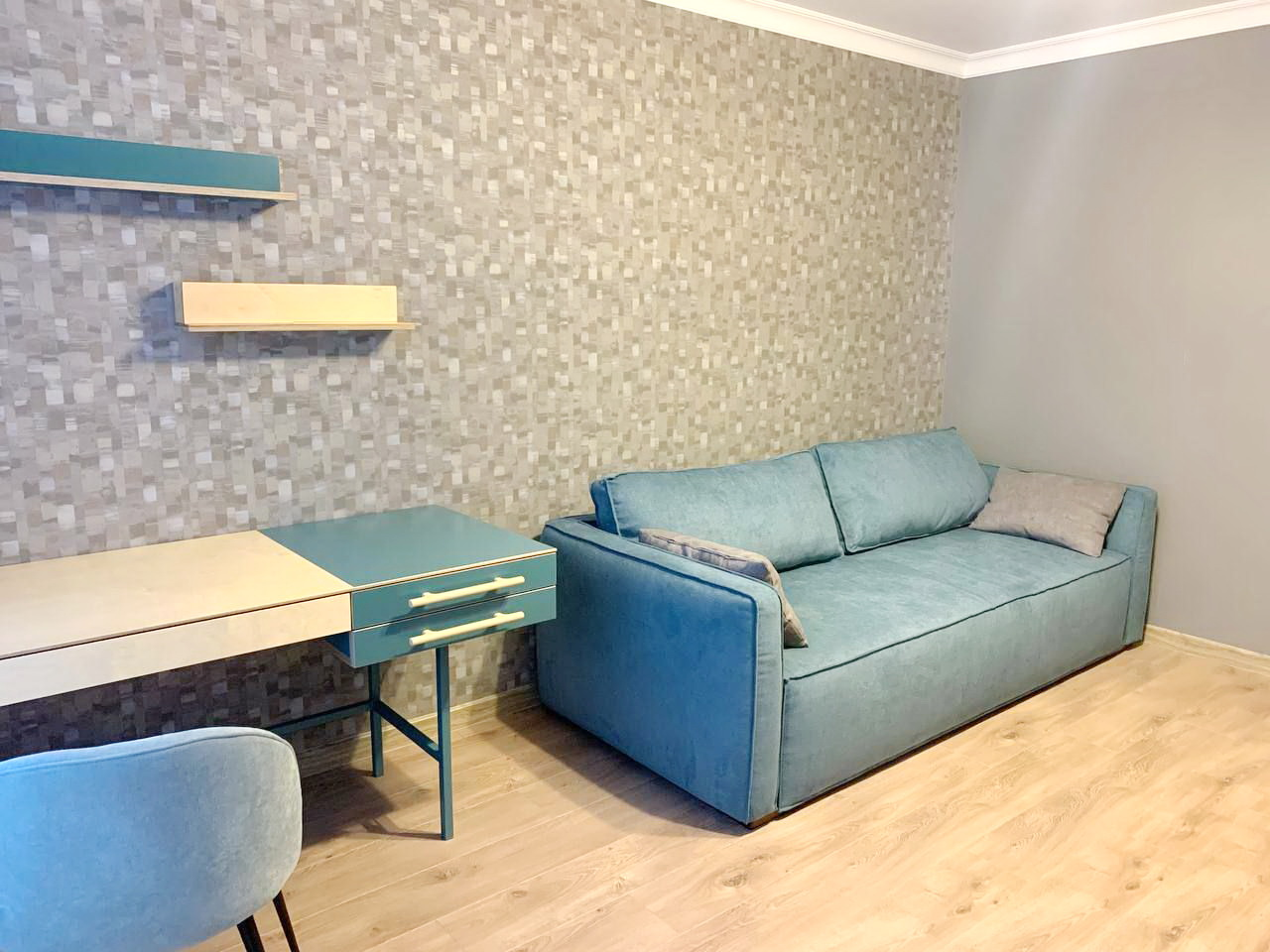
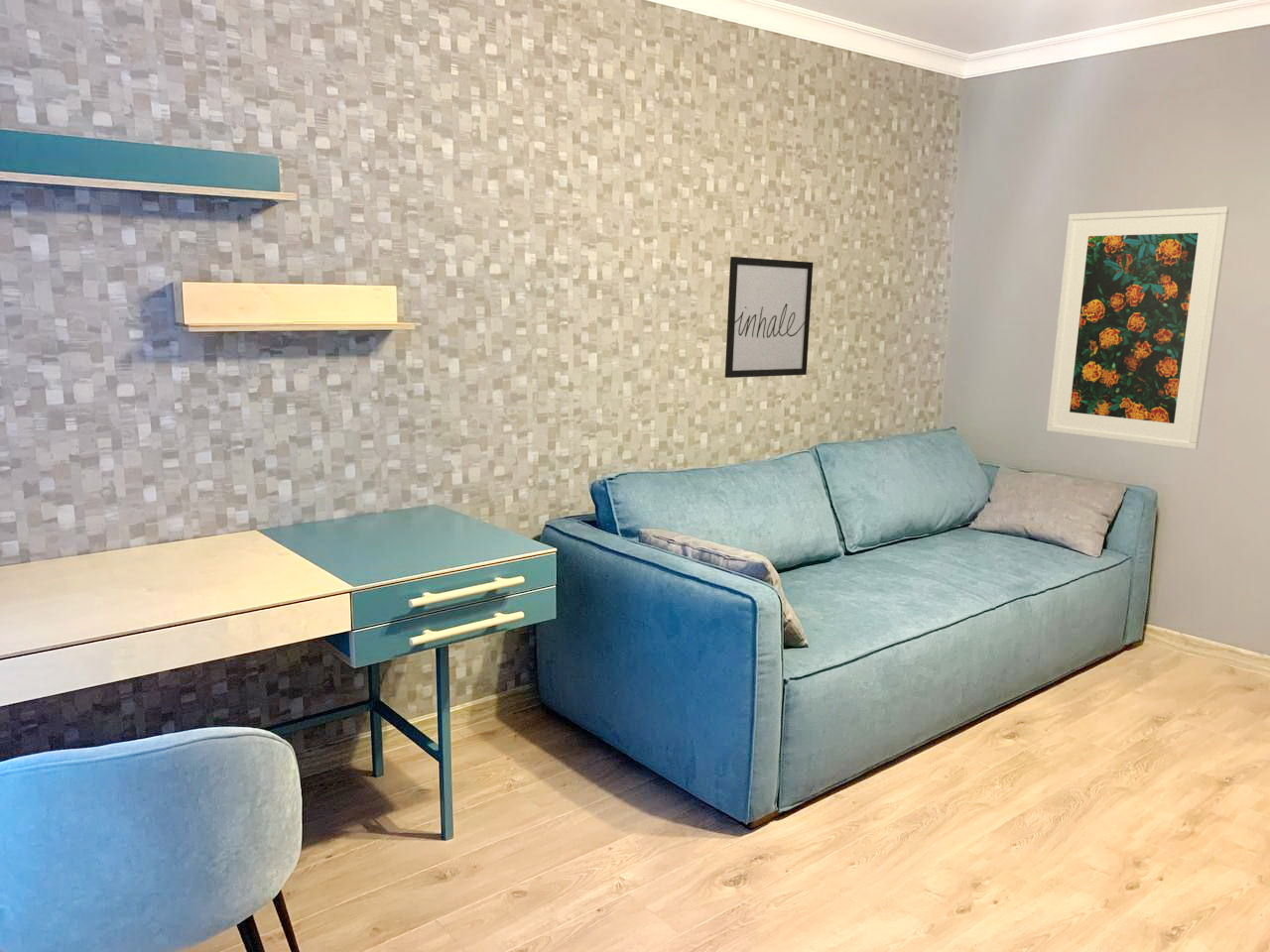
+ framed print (1130, 327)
+ wall art (770, 318)
